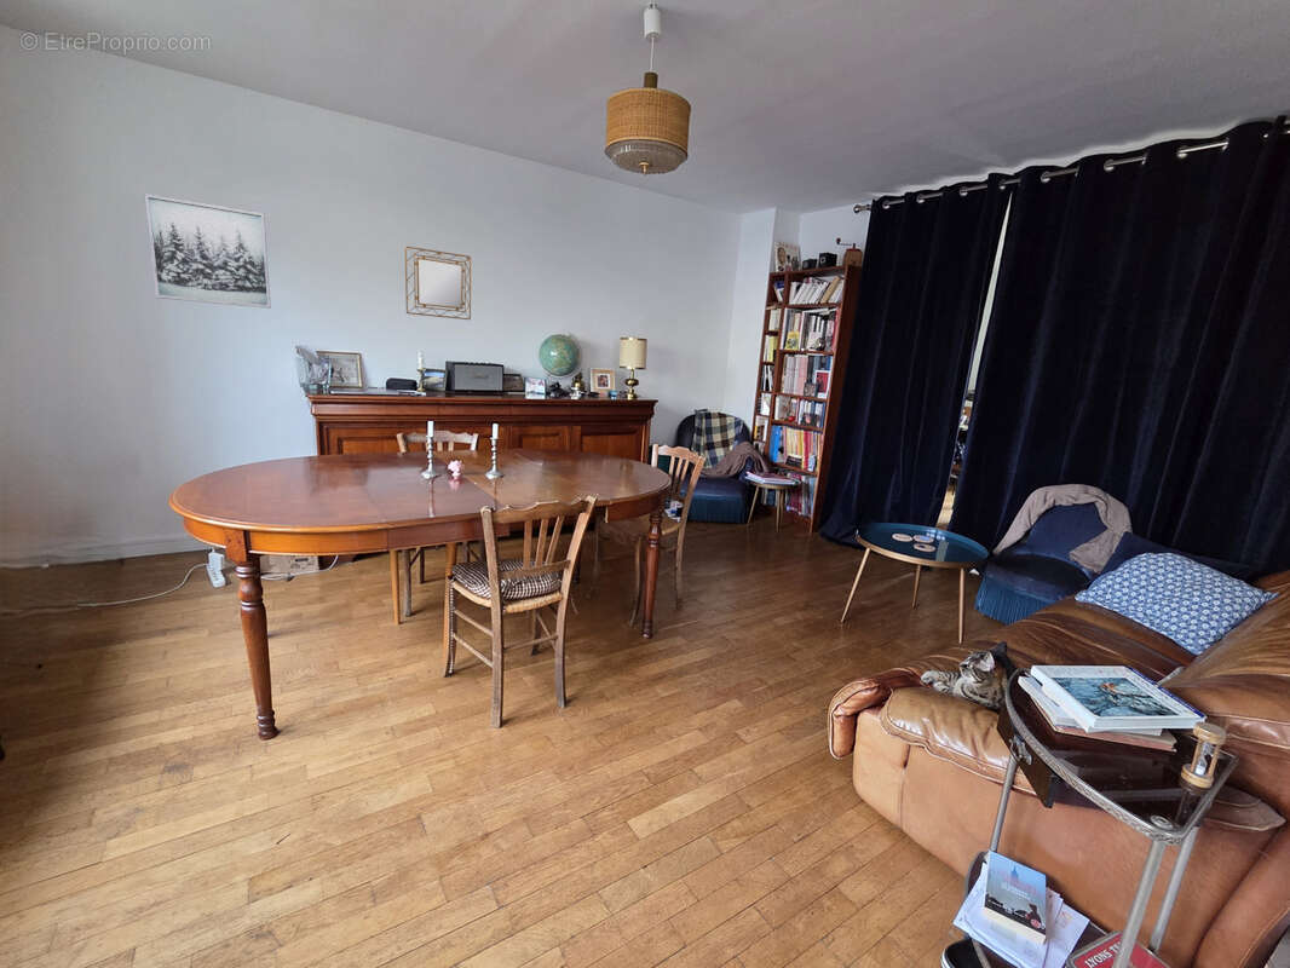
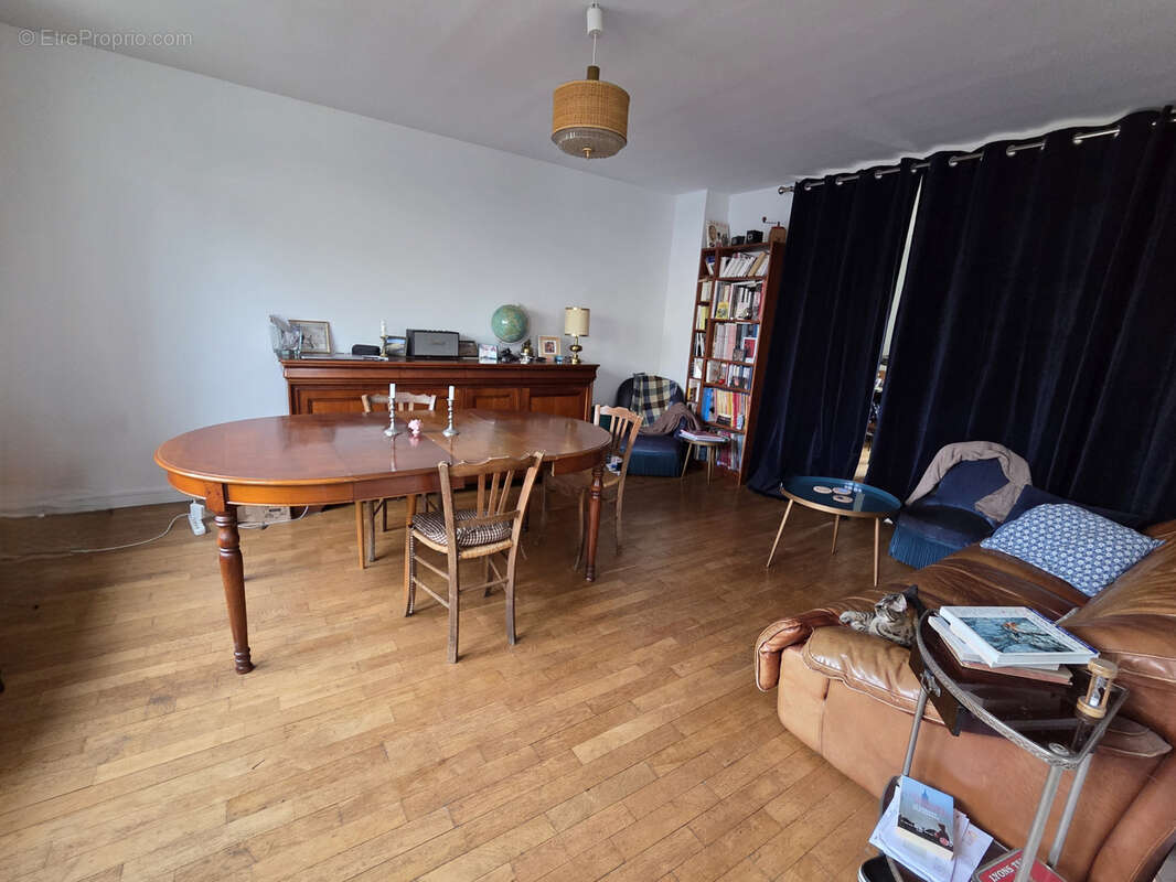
- wall art (211, 254)
- home mirror (439, 283)
